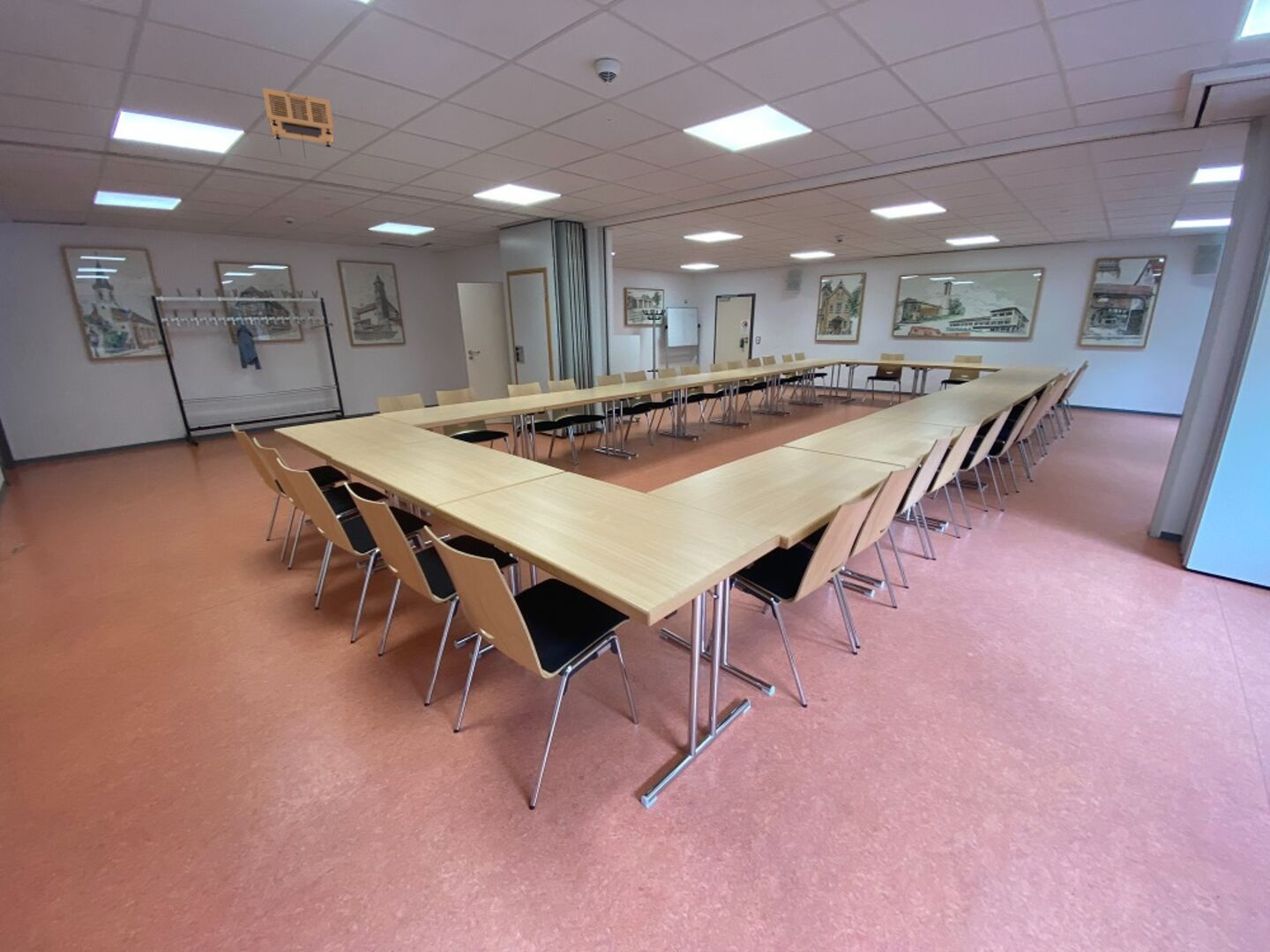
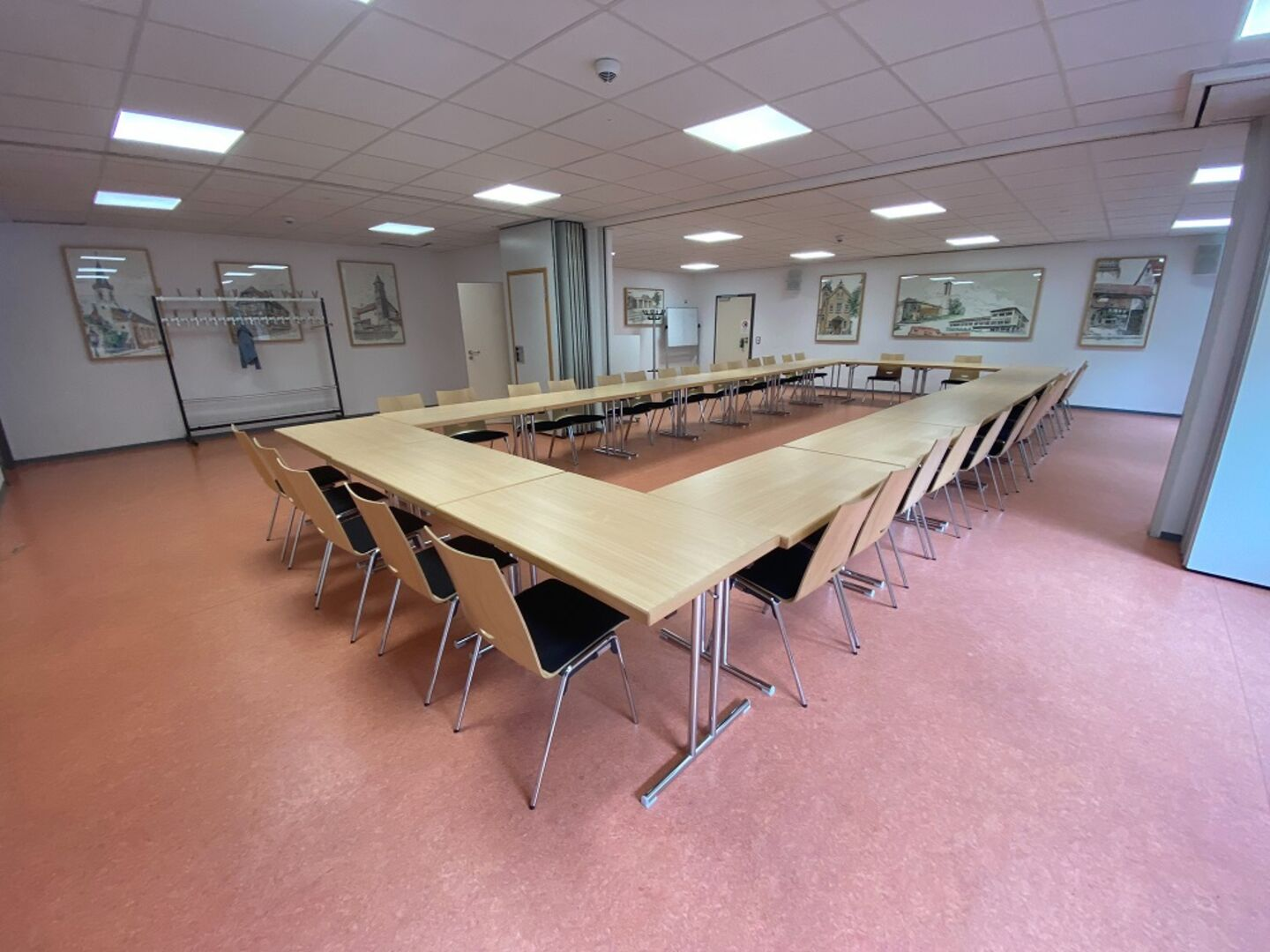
- projector (301, 123)
